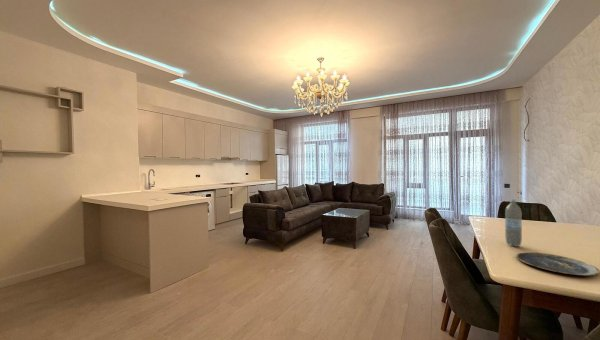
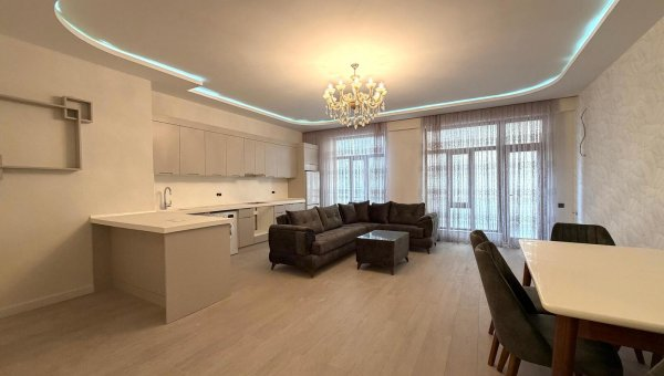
- plate (554, 263)
- water bottle (513, 222)
